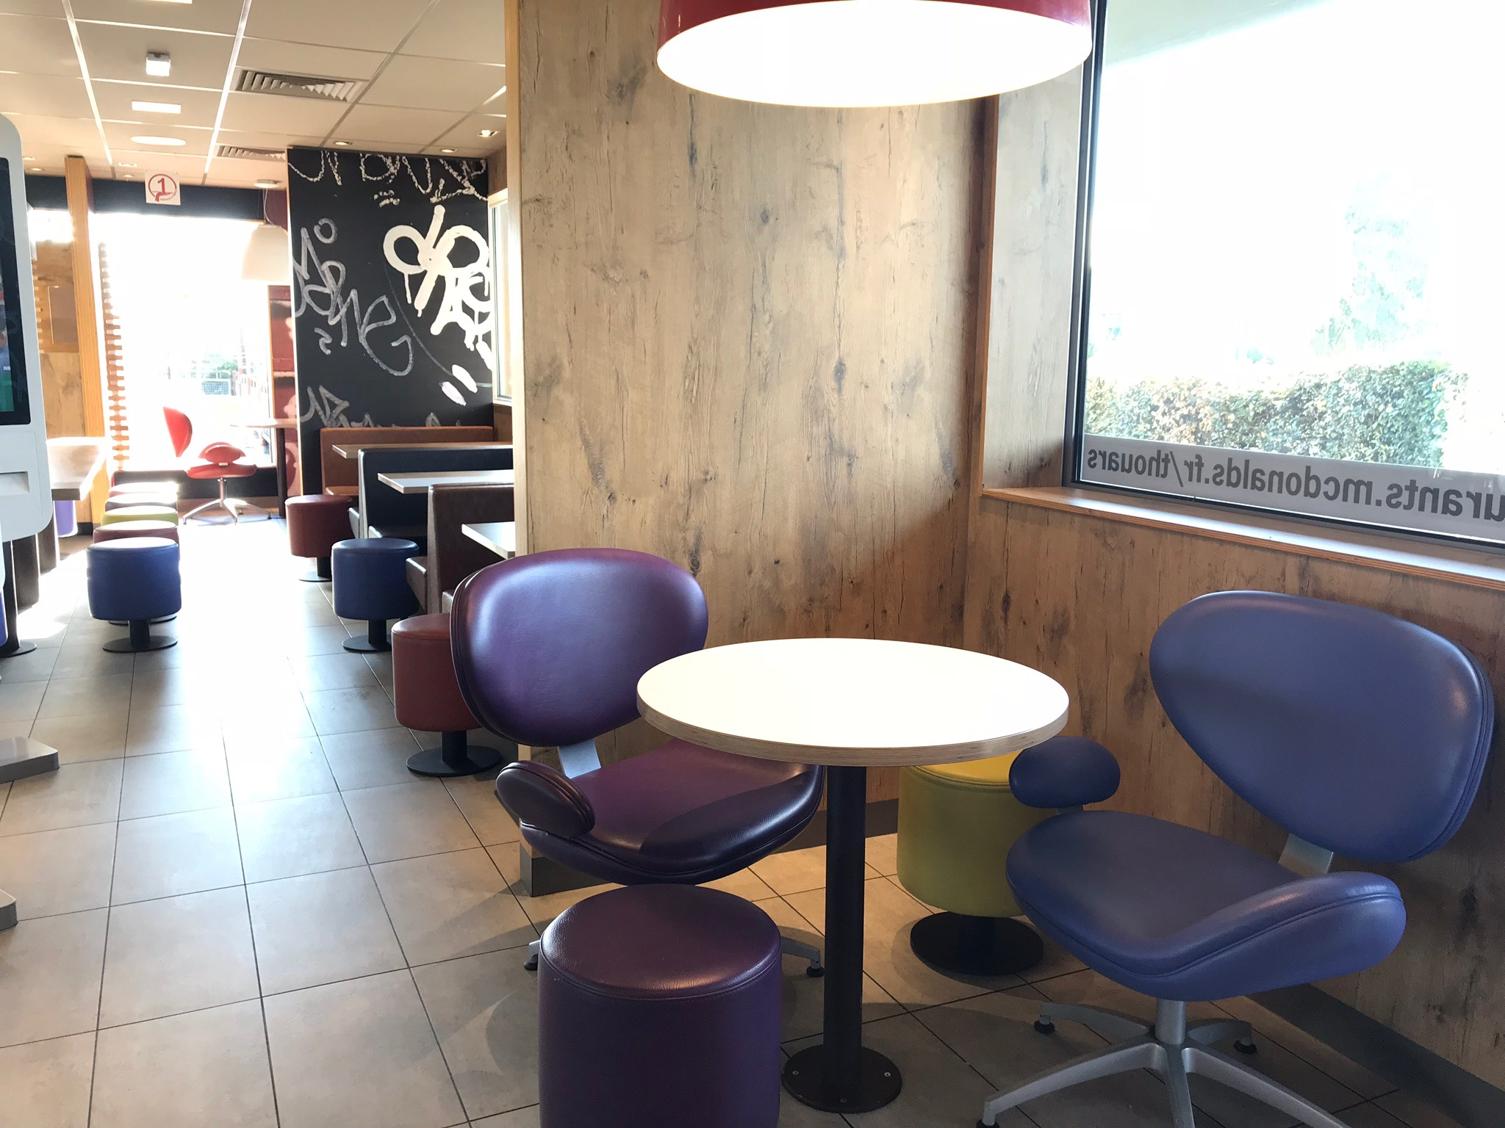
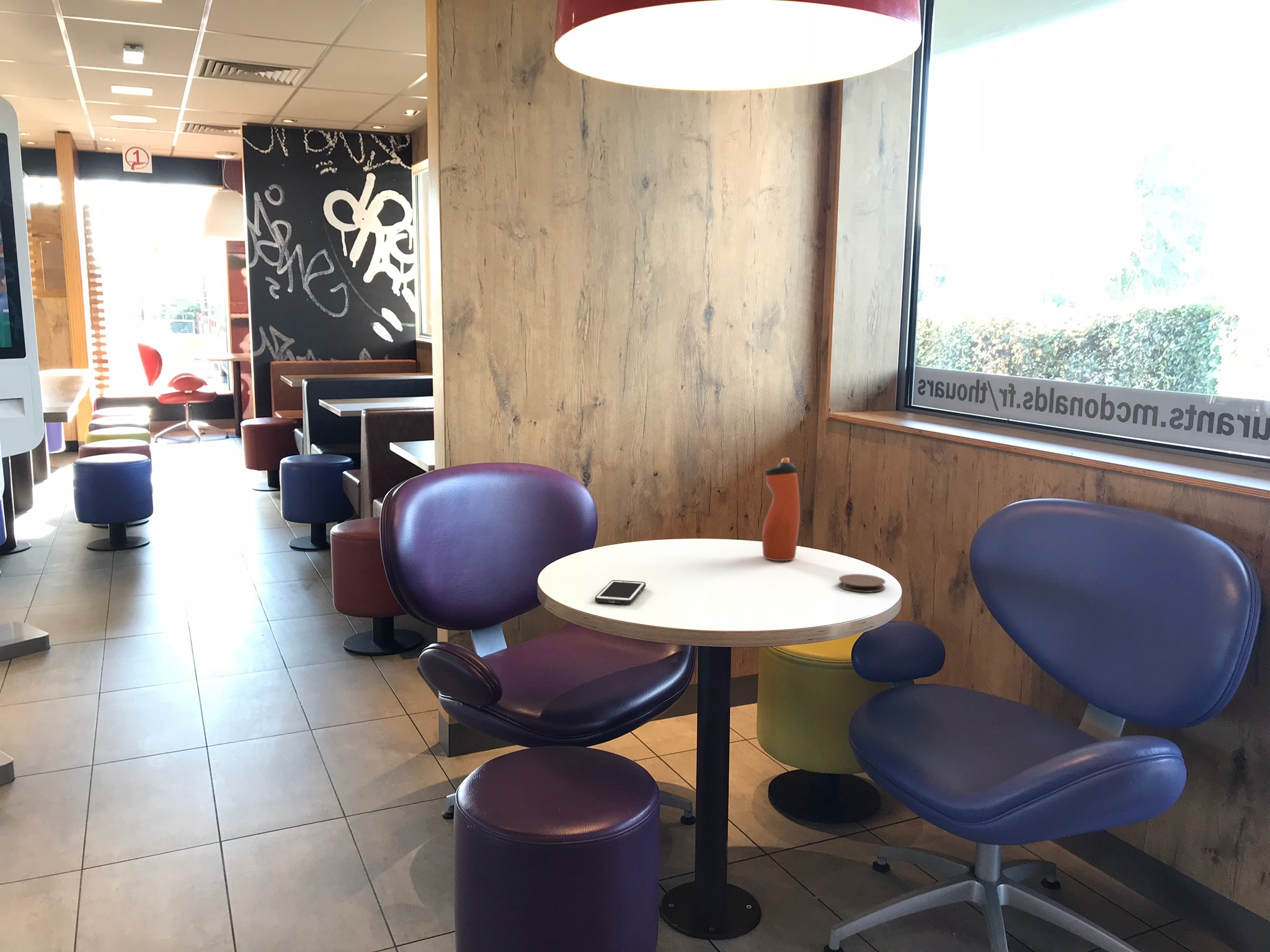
+ water bottle (781, 508)
+ coaster (861, 583)
+ cell phone (621, 592)
